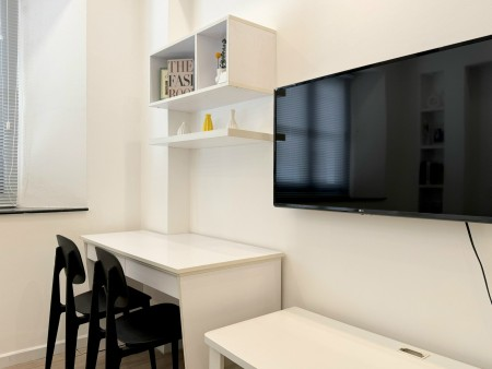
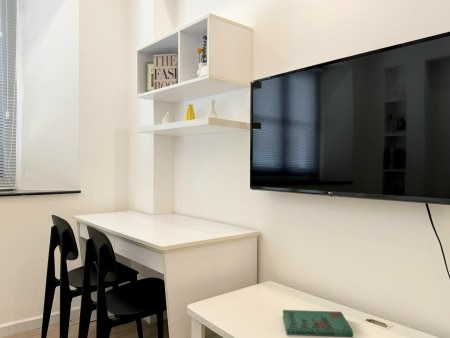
+ book (315, 323)
